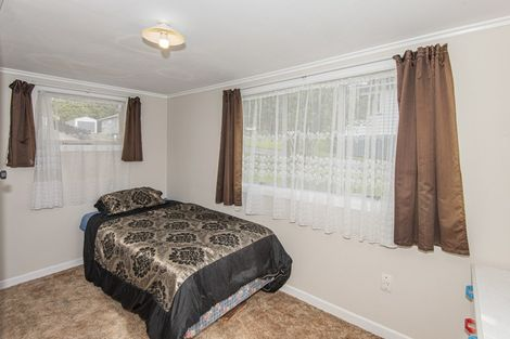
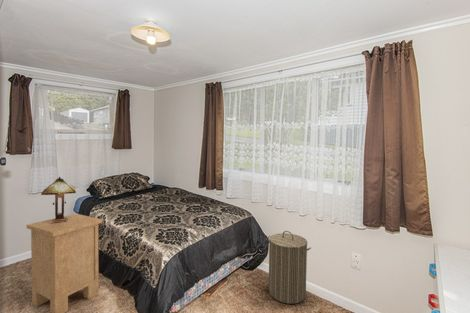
+ nightstand (69, 259)
+ table lamp (59, 197)
+ laundry hamper (287, 261)
